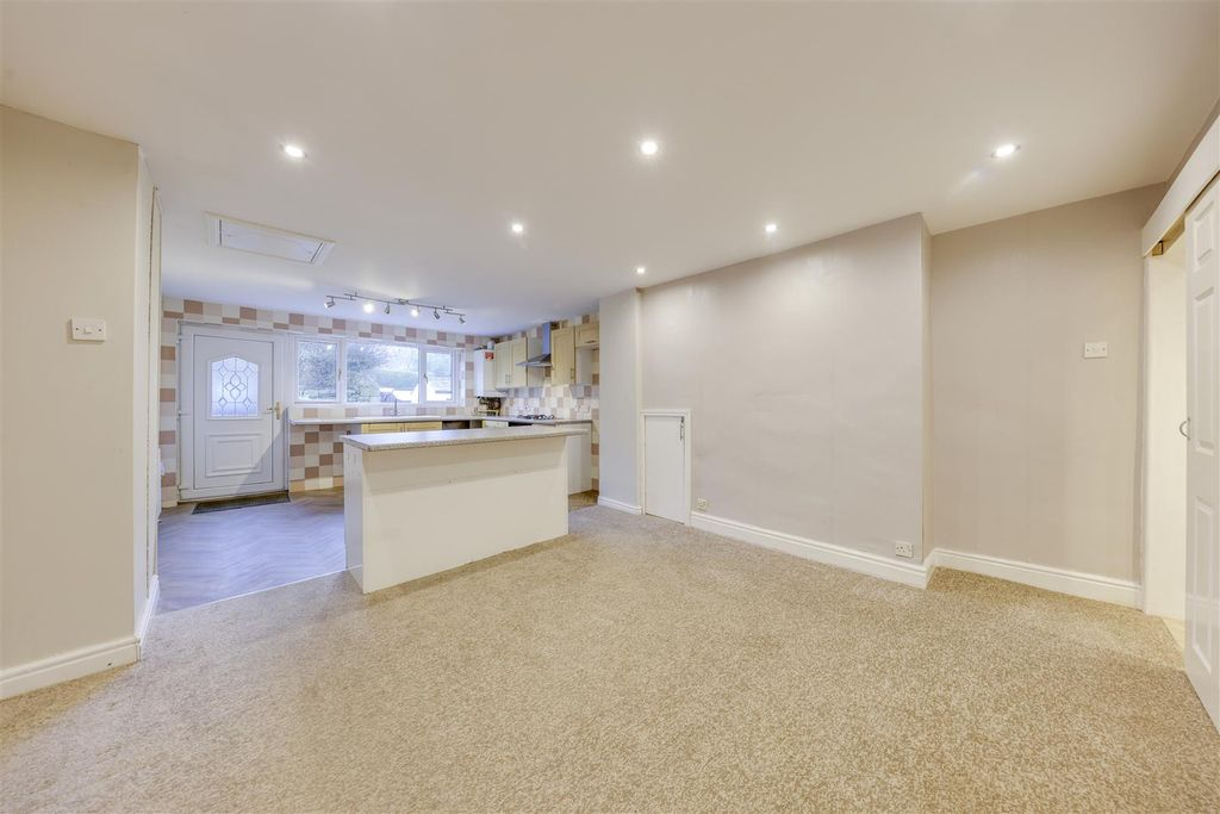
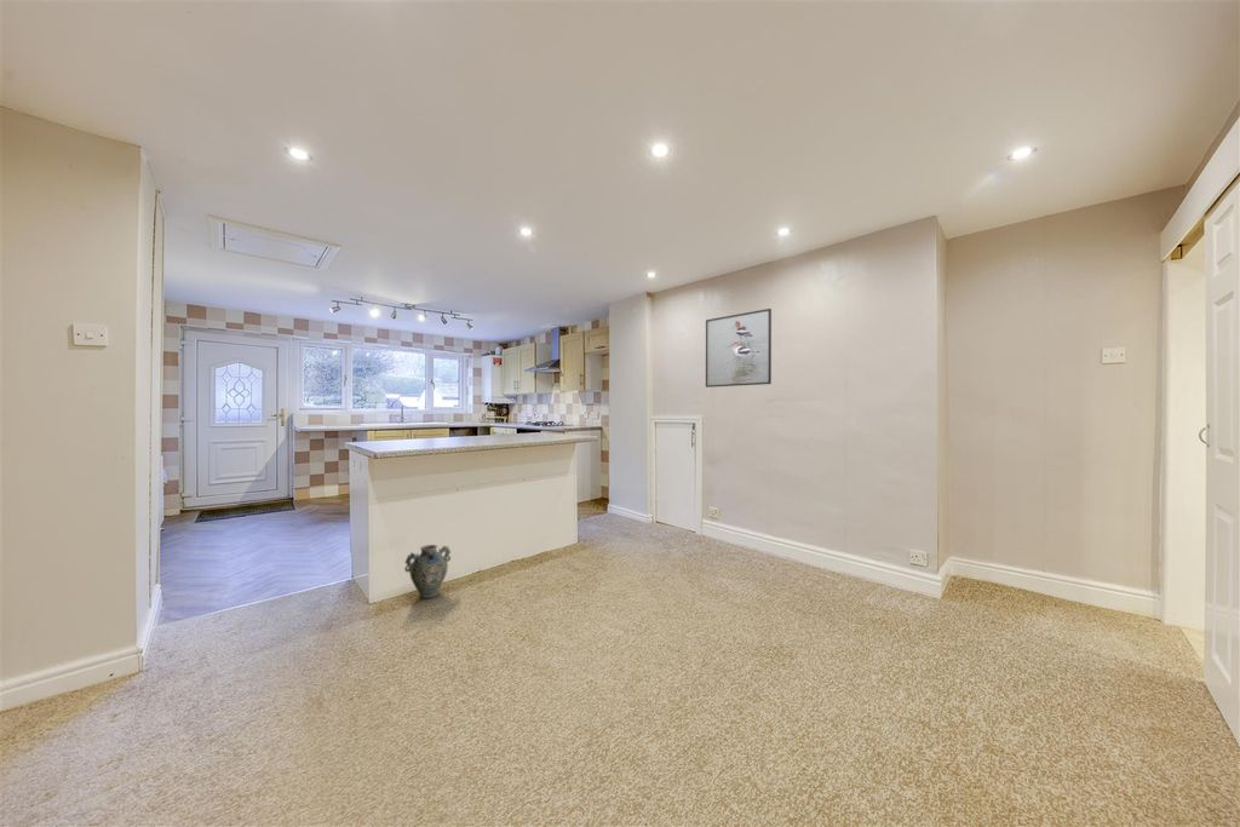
+ ceramic jug (429, 570)
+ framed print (736, 350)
